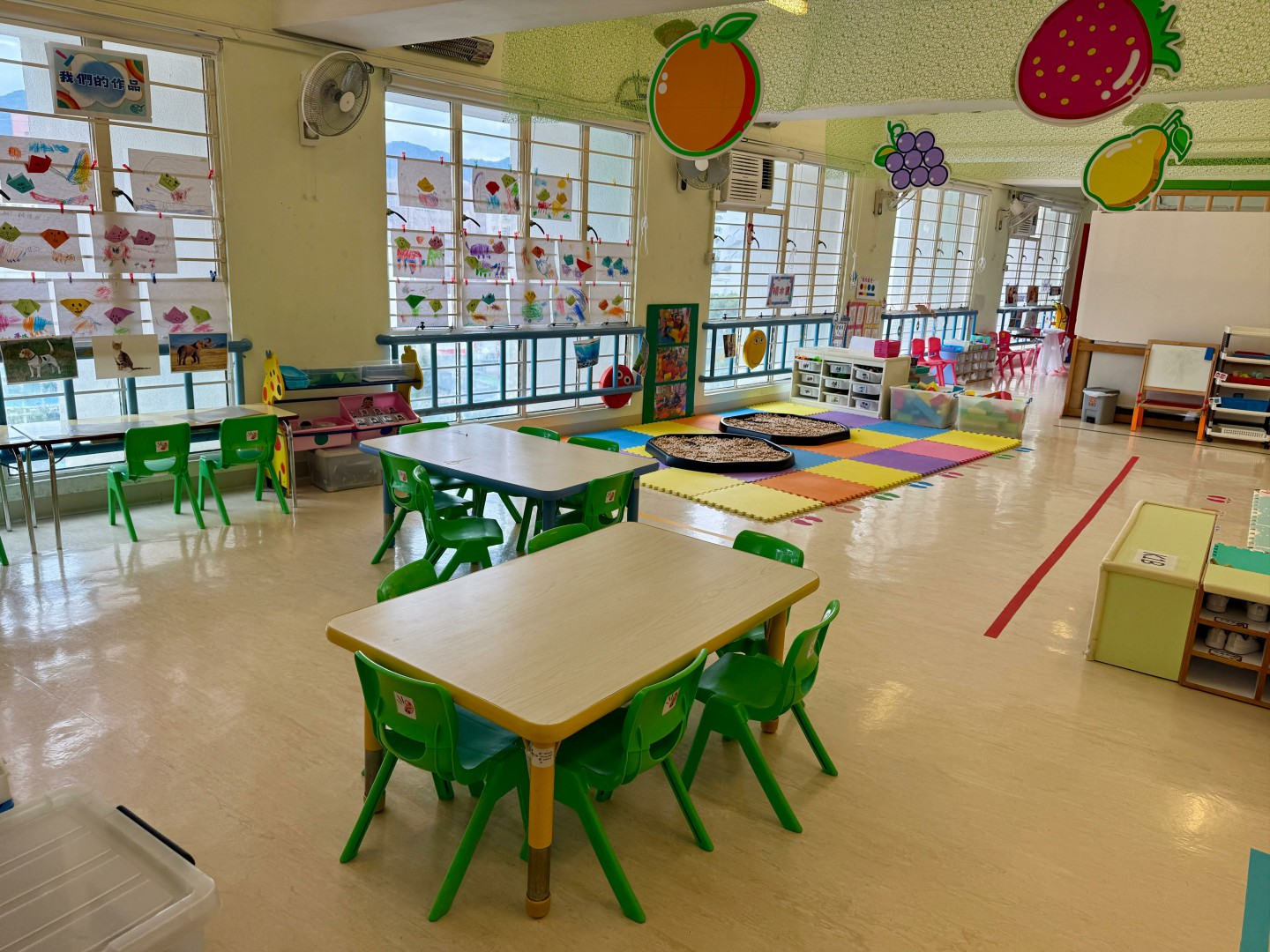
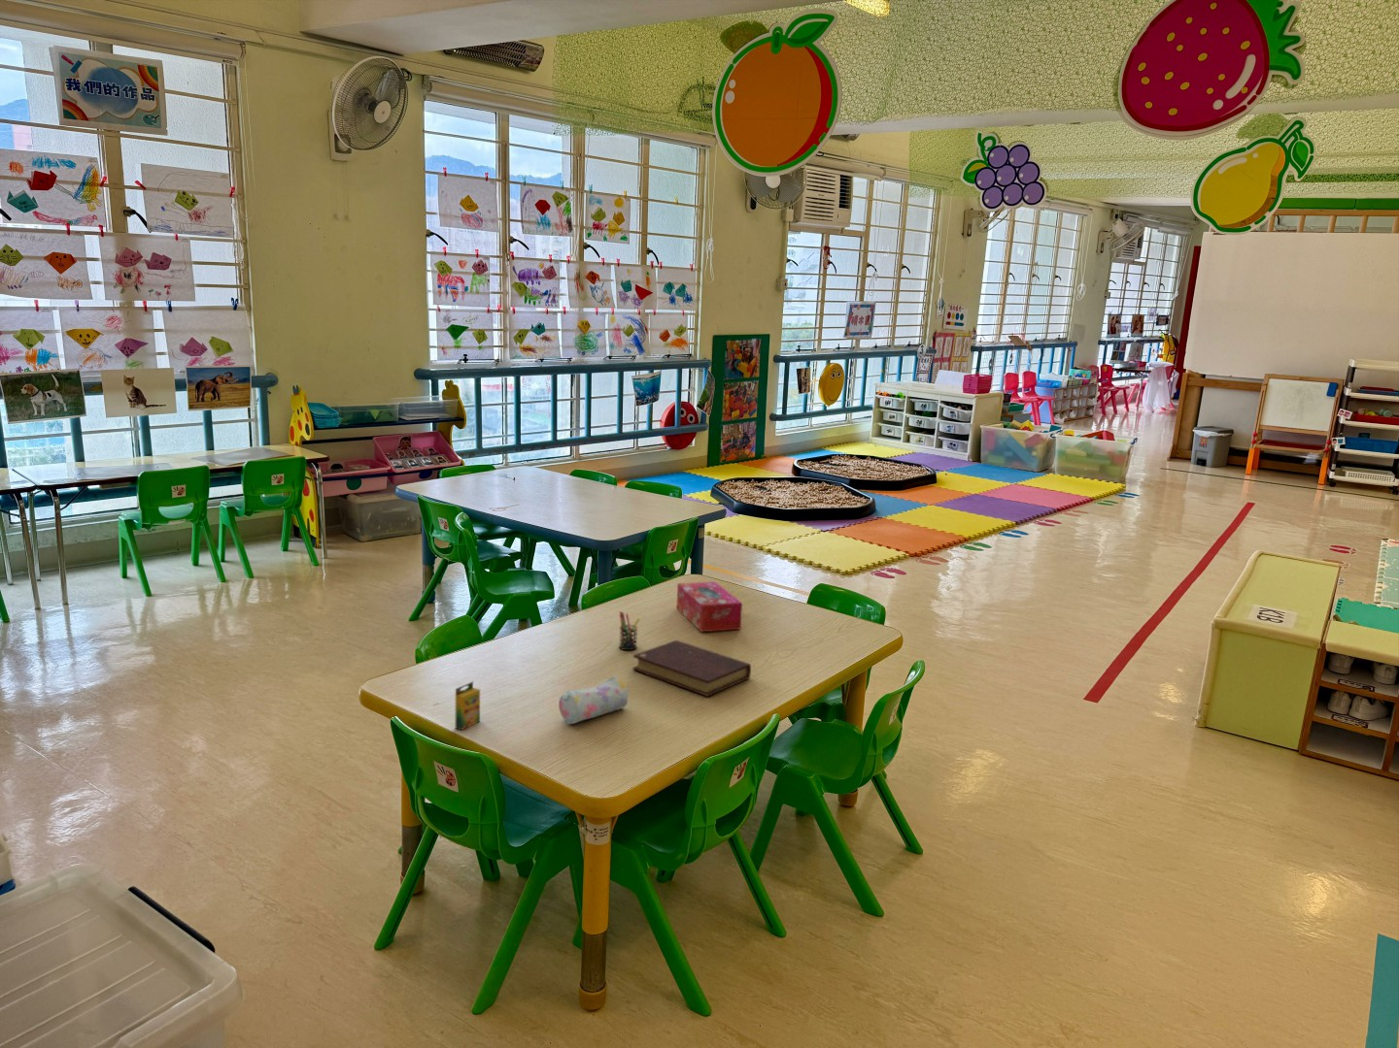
+ pen holder (627, 630)
+ book (691, 666)
+ tissue box (708, 605)
+ pencil case (594, 700)
+ crayon box (467, 706)
